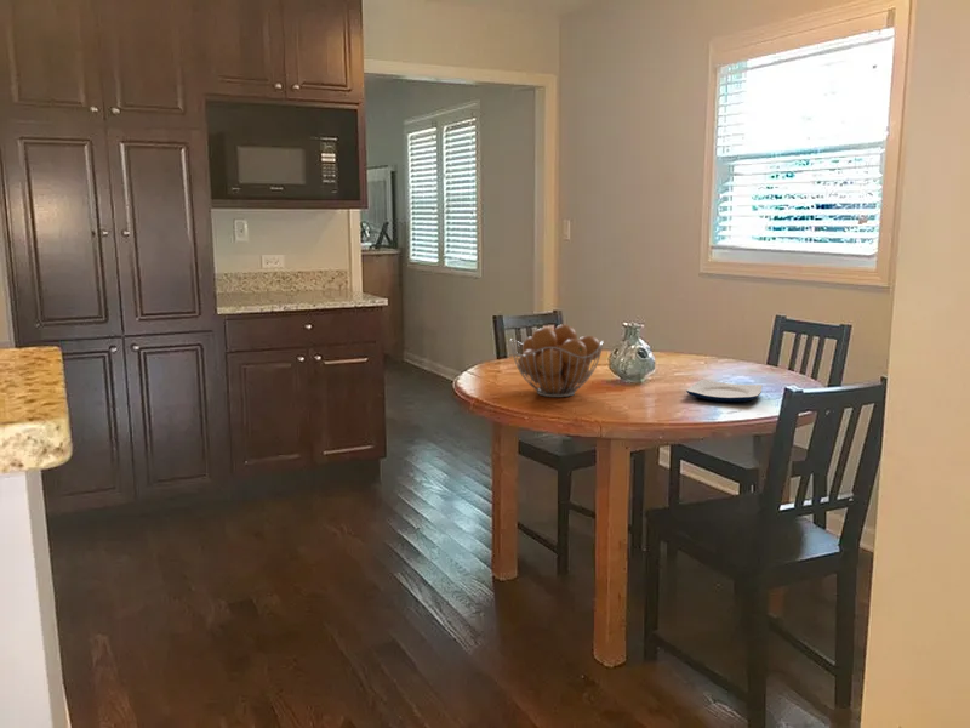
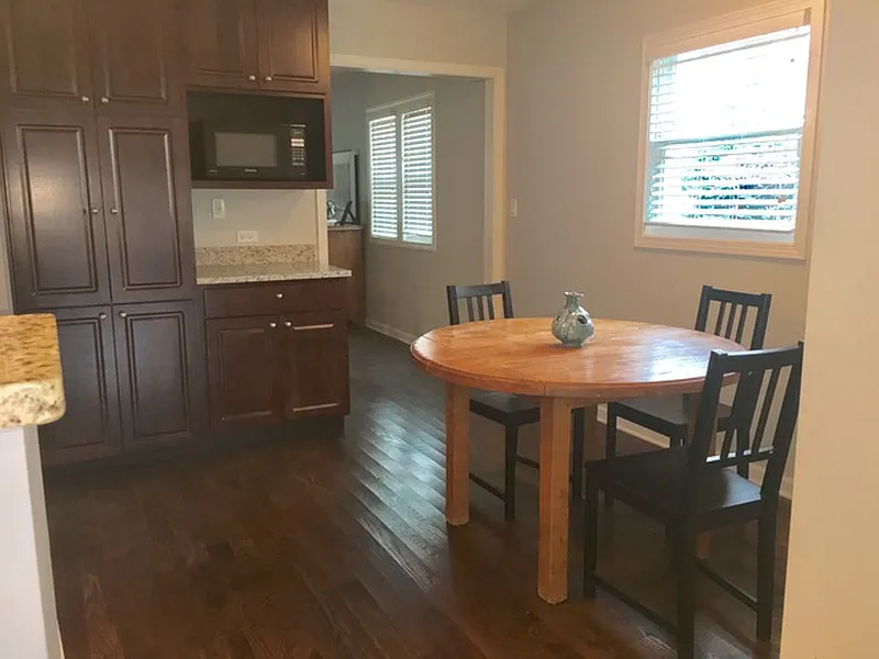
- plate (724, 392)
- fruit basket (555, 359)
